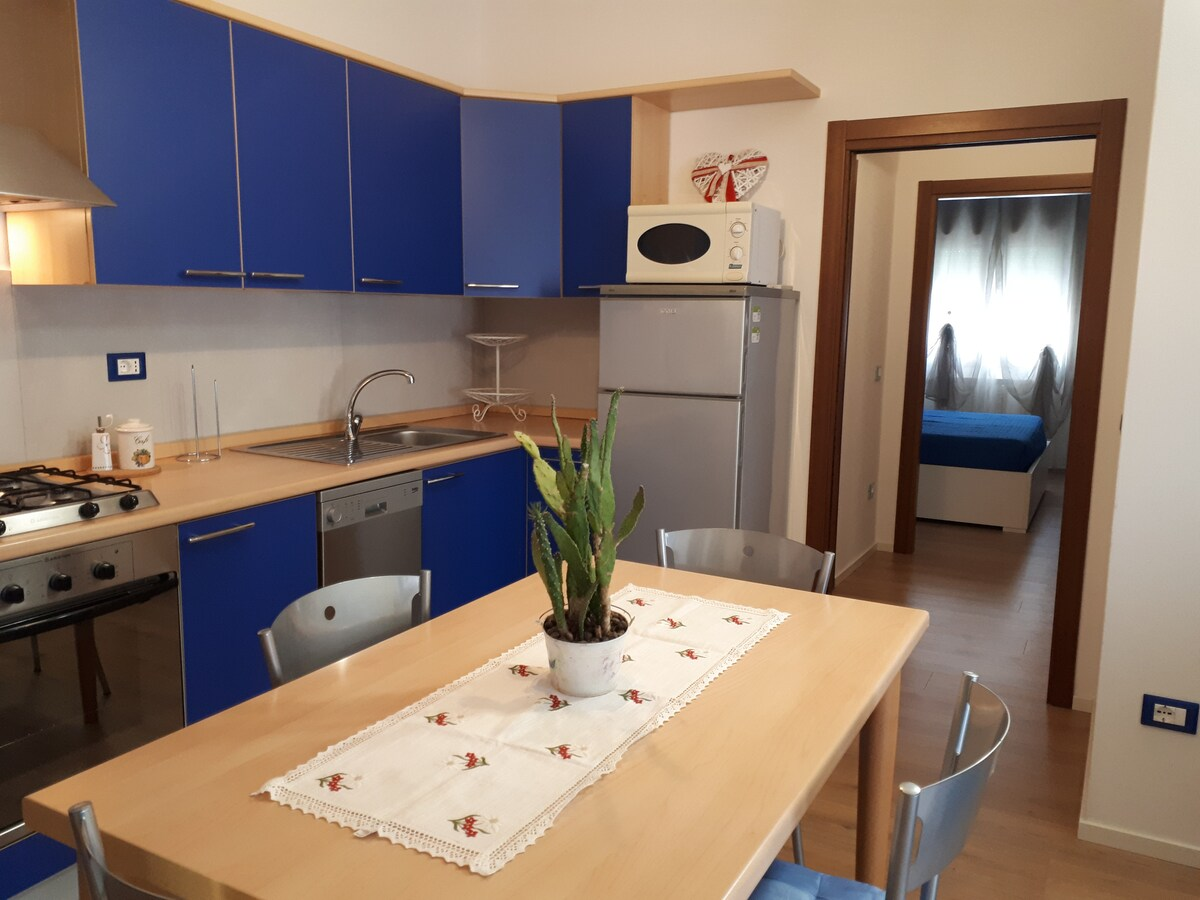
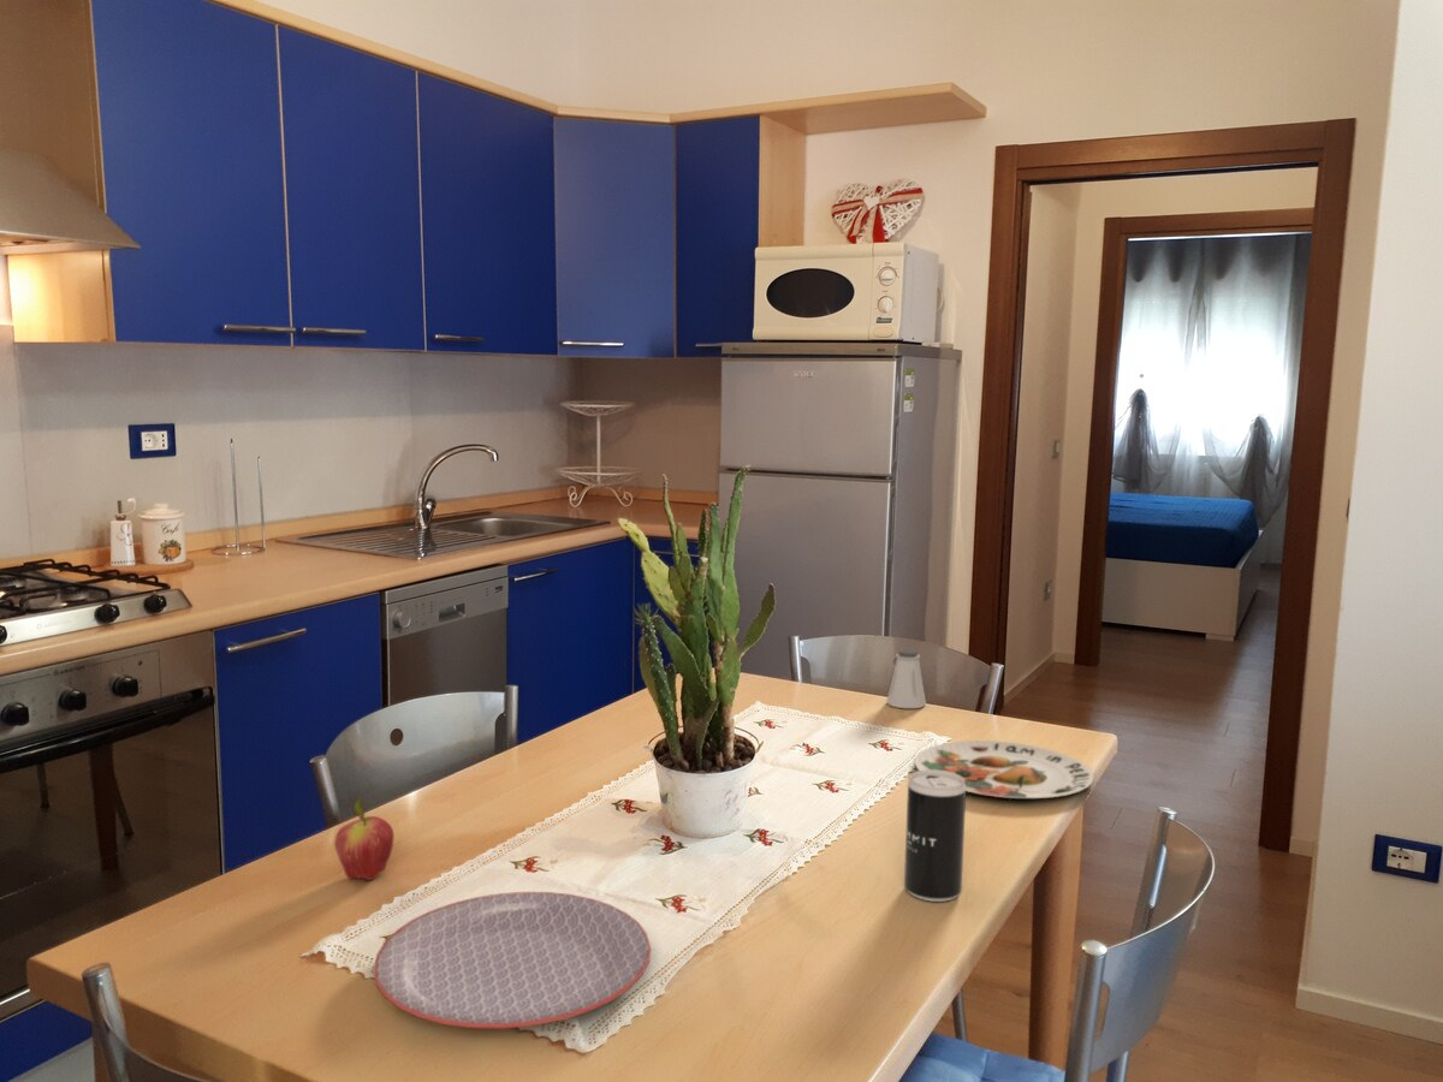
+ beverage can (934, 834)
+ plate (1002, 769)
+ fruit (363, 837)
+ plate (515, 961)
+ saltshaker (907, 677)
